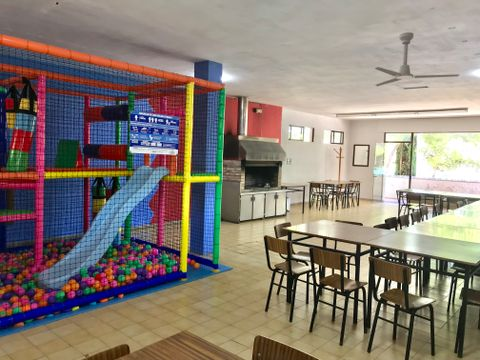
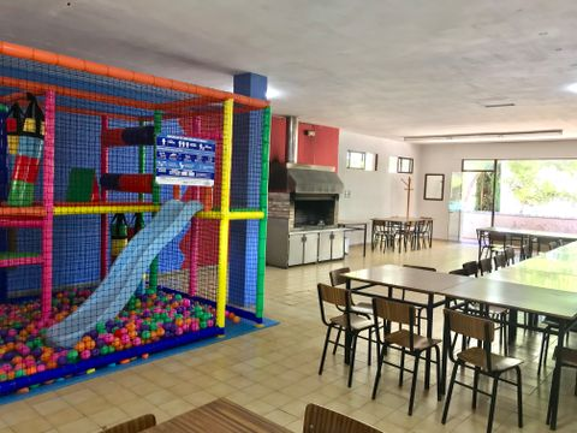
- ceiling fan (407, 53)
